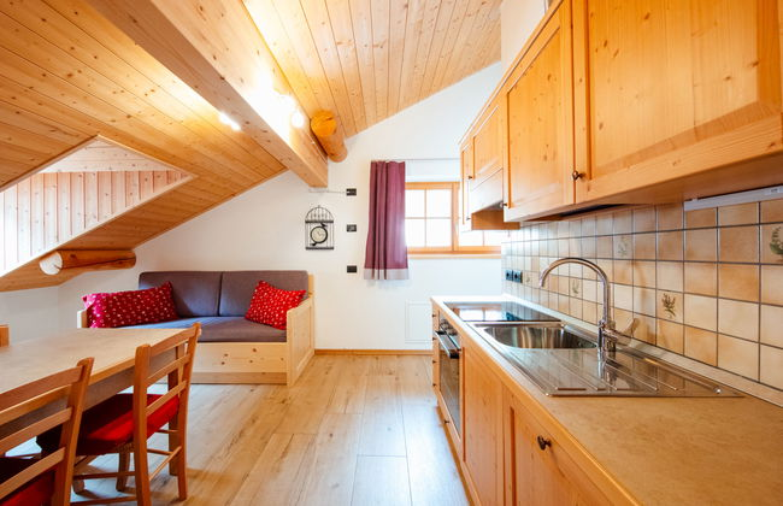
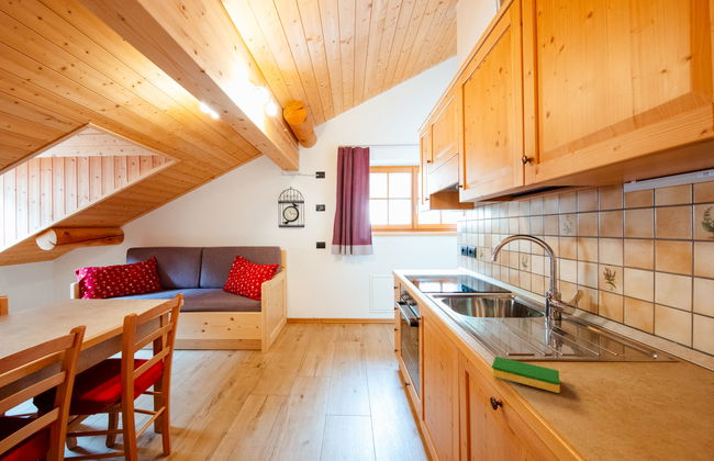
+ dish sponge (524, 372)
